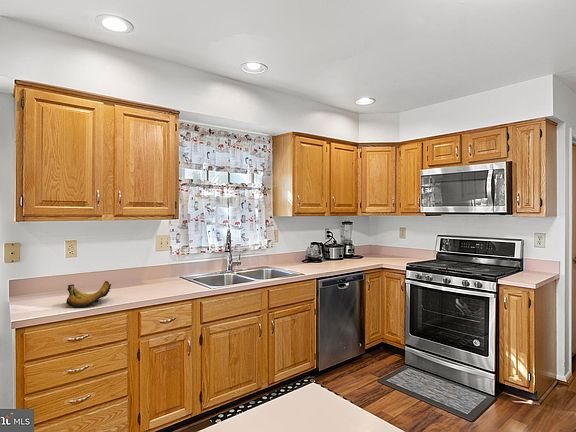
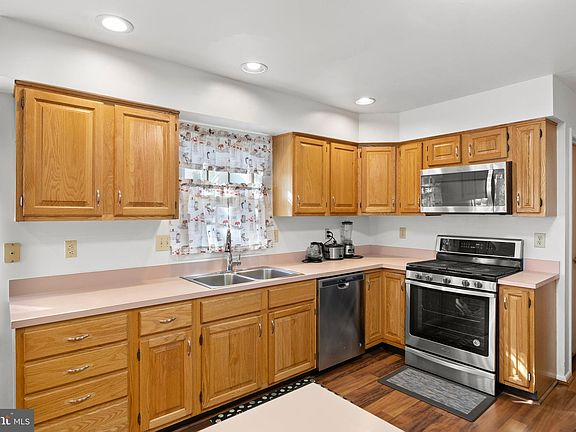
- banana bunch (90, 294)
